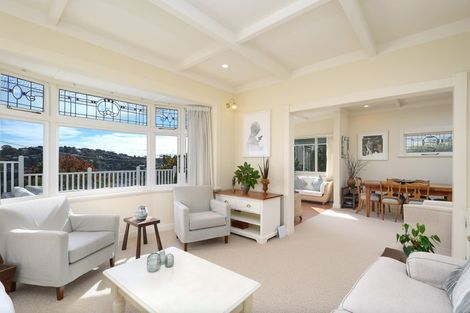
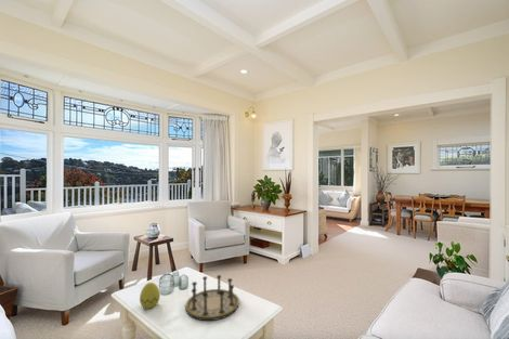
+ board game (212, 294)
+ decorative egg (149, 294)
